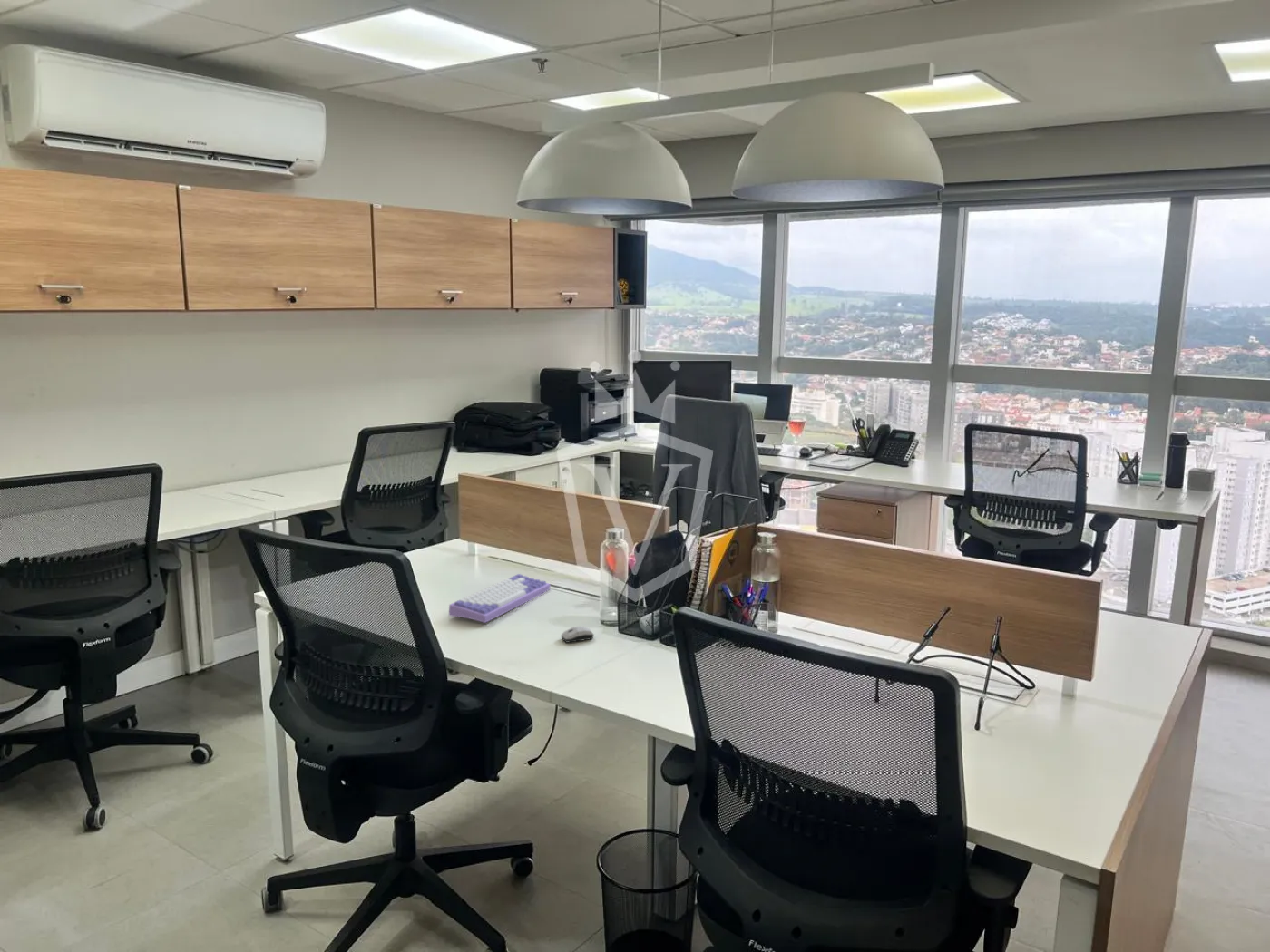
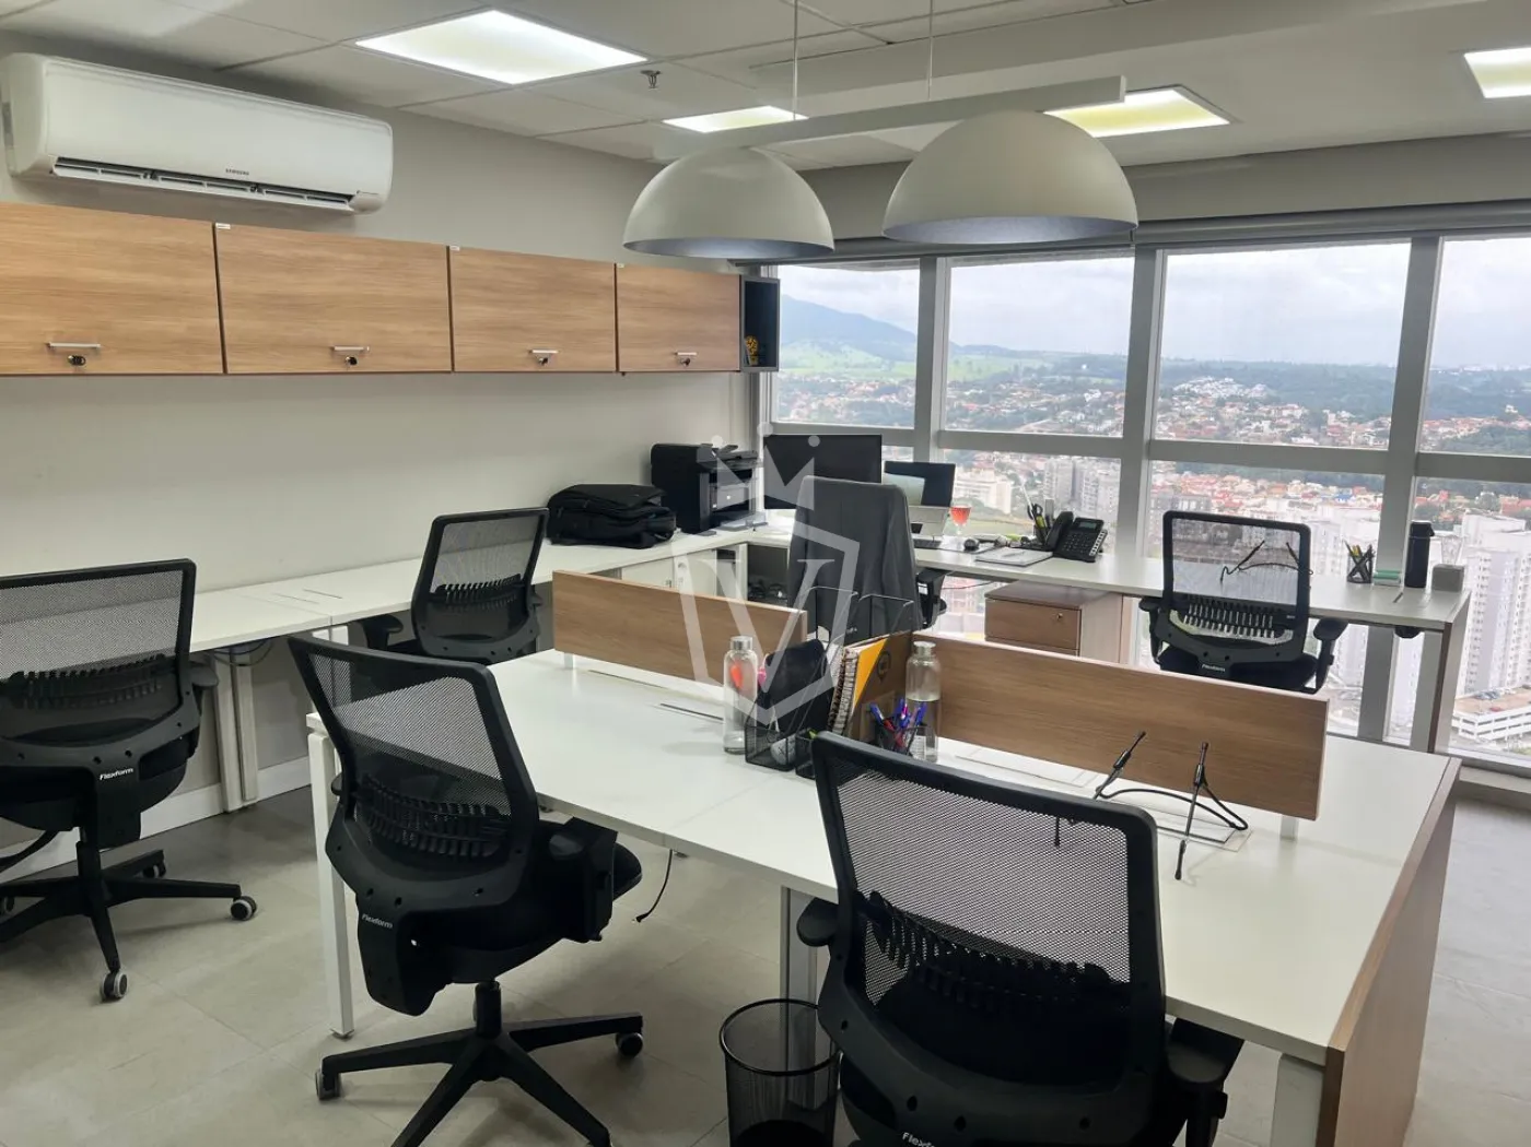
- computer mouse (577, 633)
- keyboard (502, 596)
